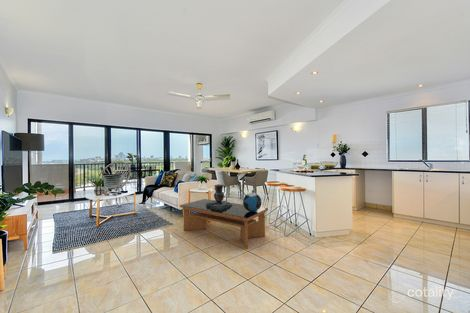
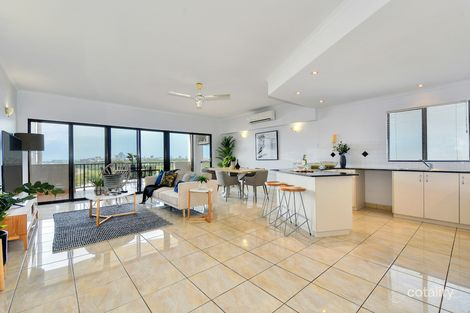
- decorative globe (252, 200)
- coffee table (222, 219)
- decorative urn (217, 195)
